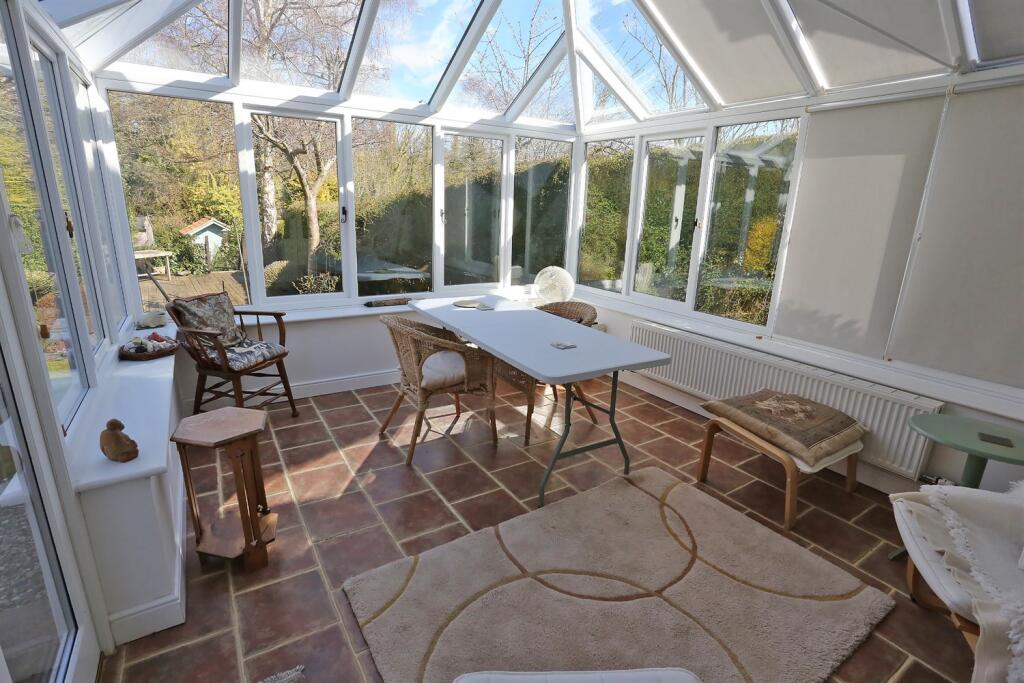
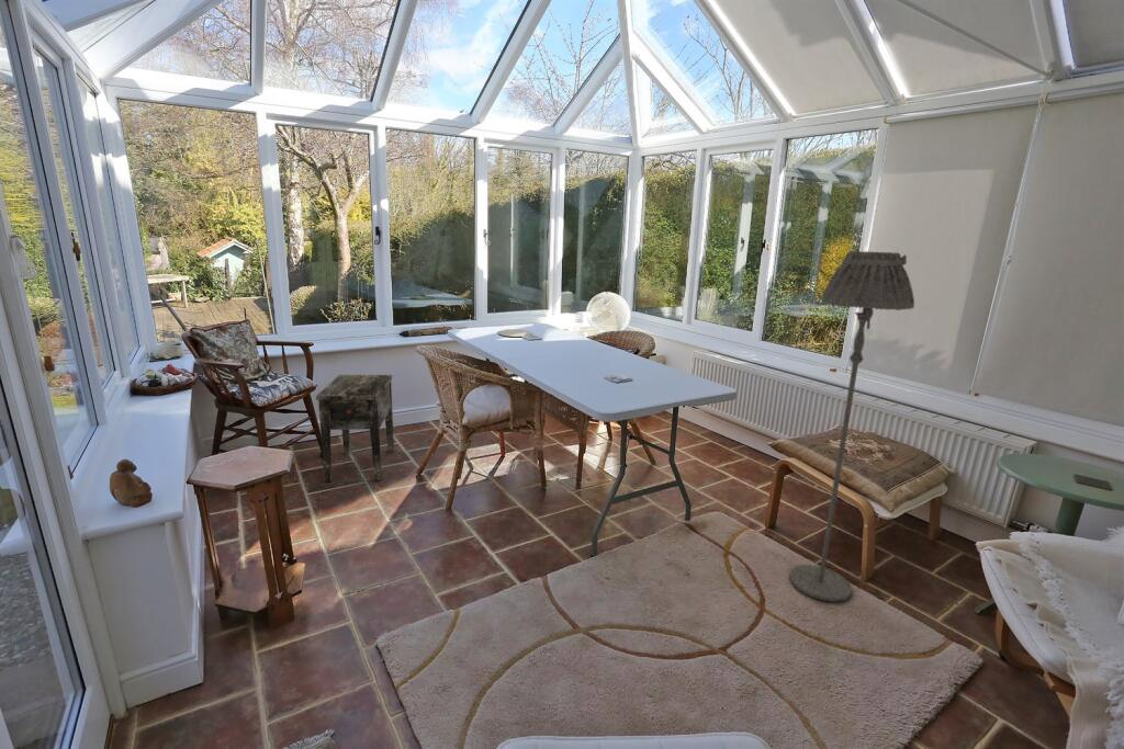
+ side table (359, 425)
+ floor lamp (844, 430)
